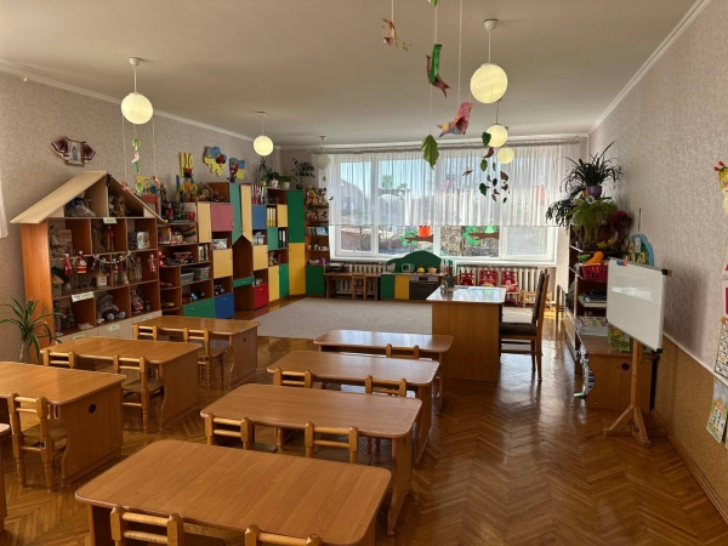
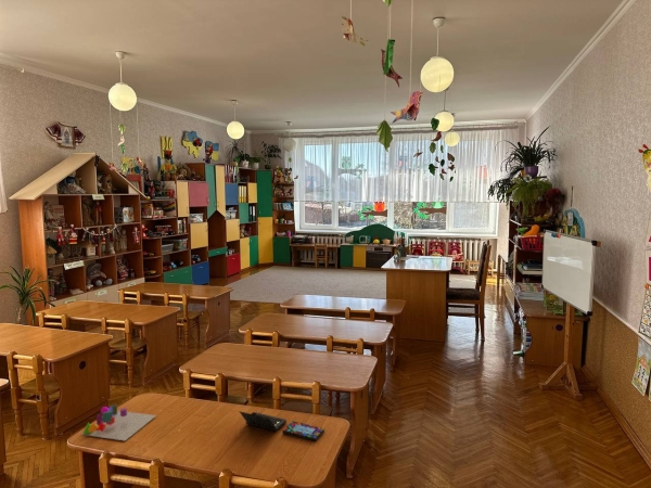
+ toy blocks (116, 415)
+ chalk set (281, 420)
